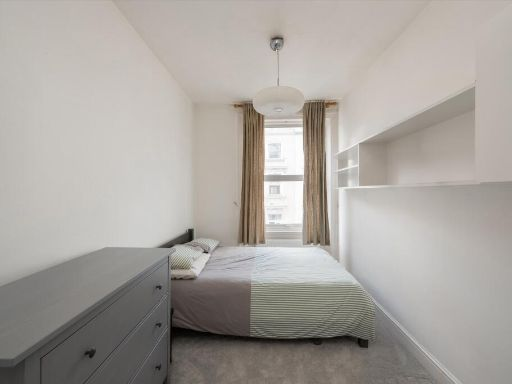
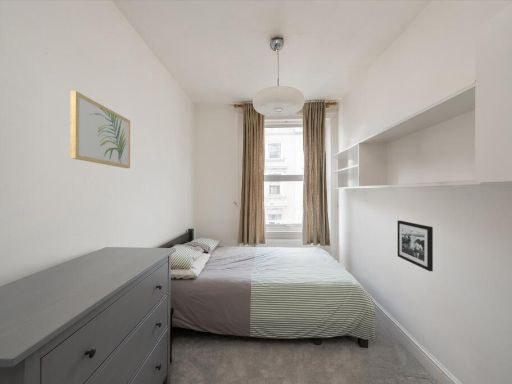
+ picture frame (413, 243)
+ wall art (105, 136)
